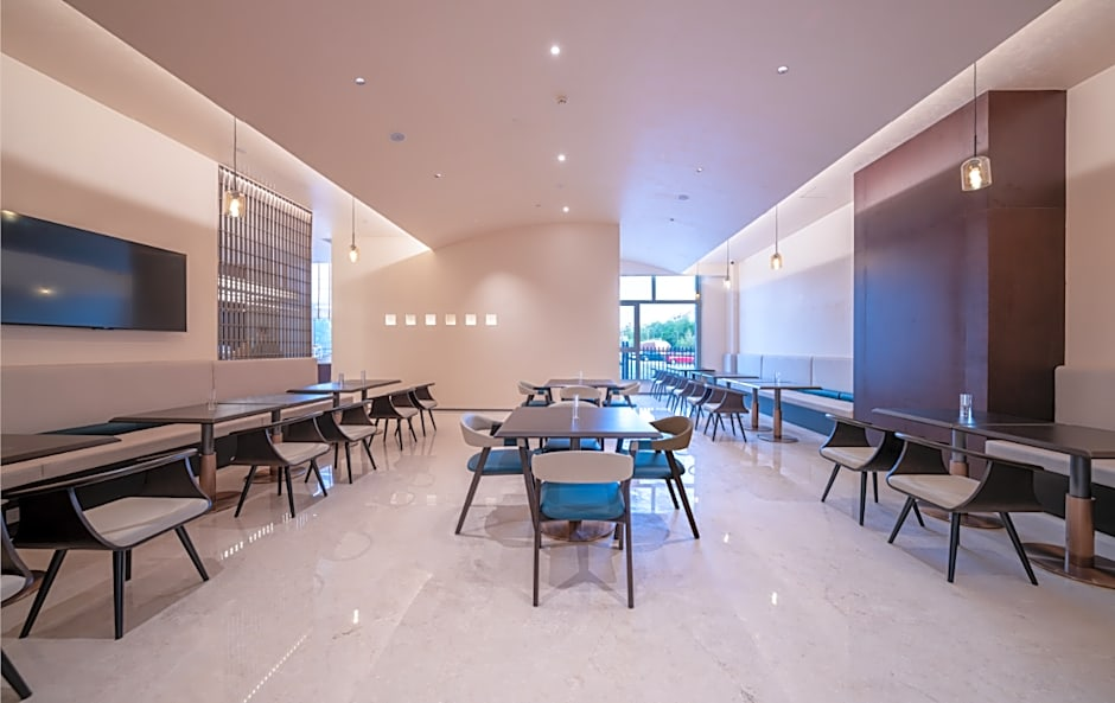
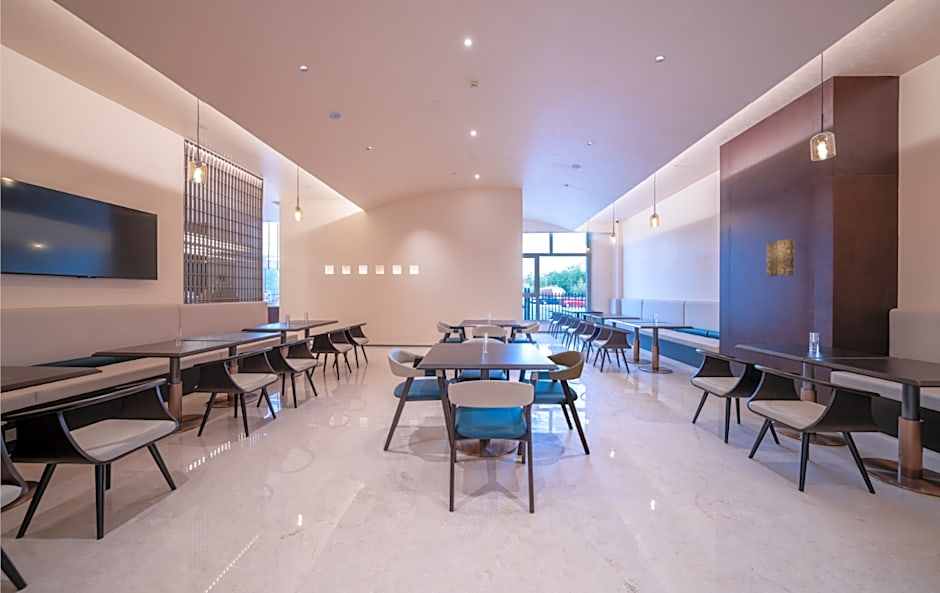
+ wall art (779, 258)
